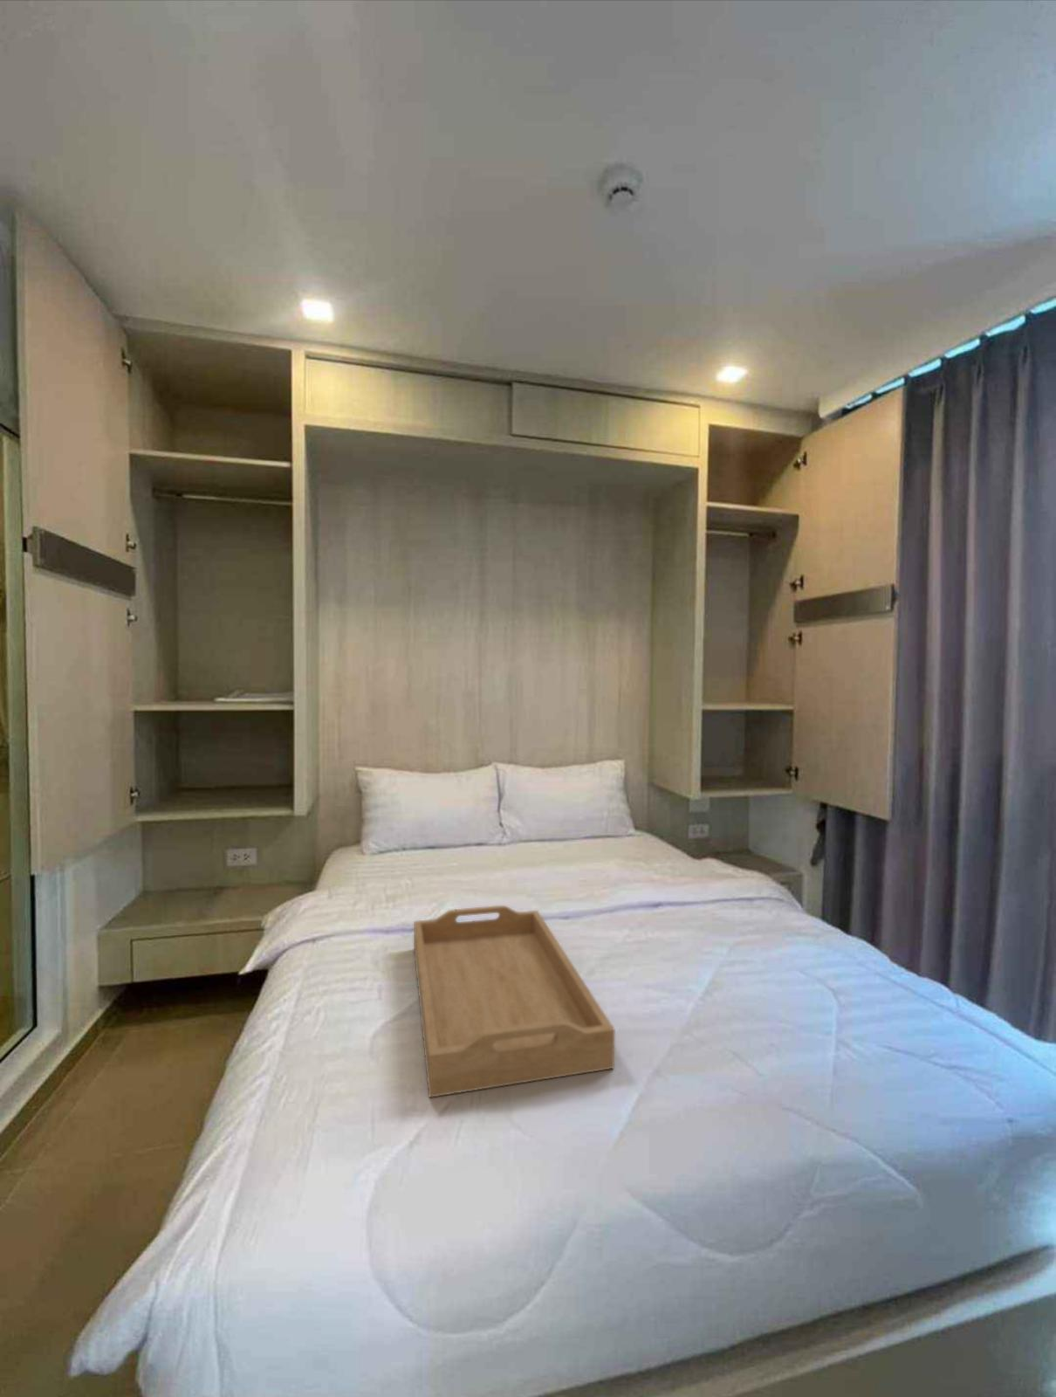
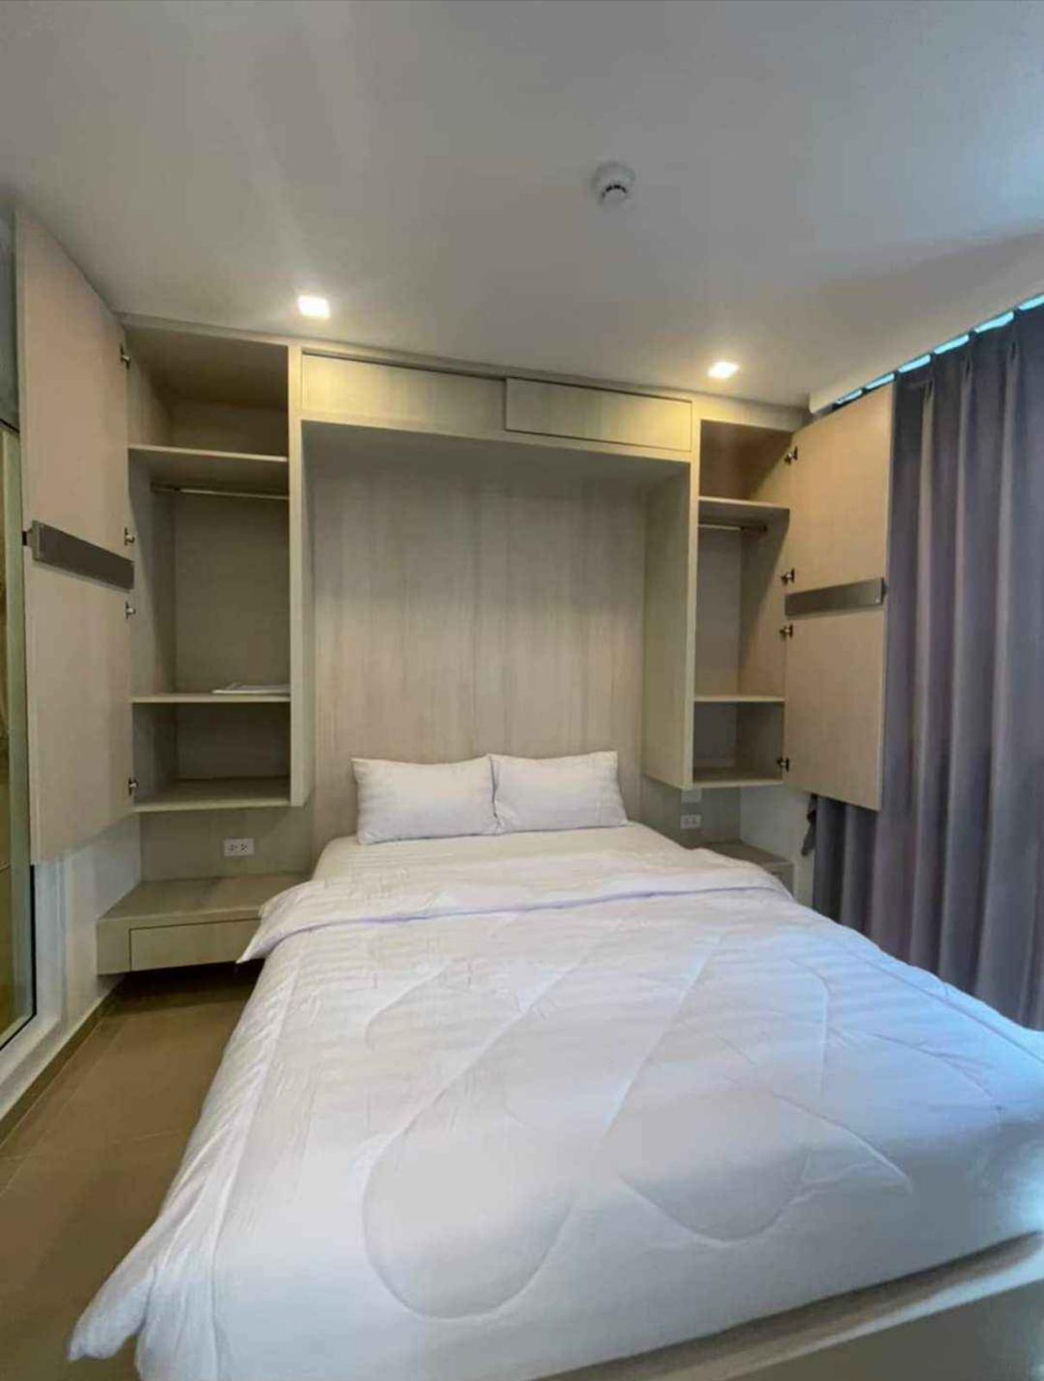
- serving tray (496, 976)
